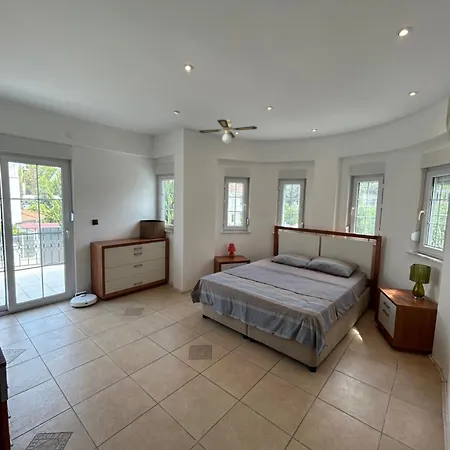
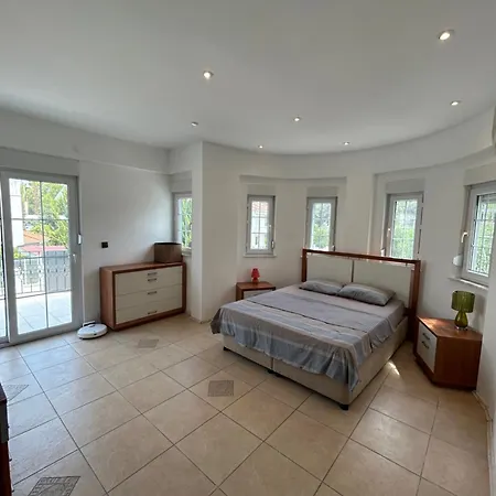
- ceiling fan (227, 132)
